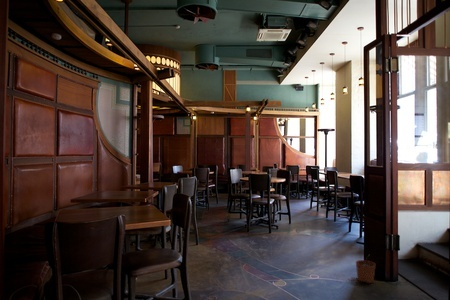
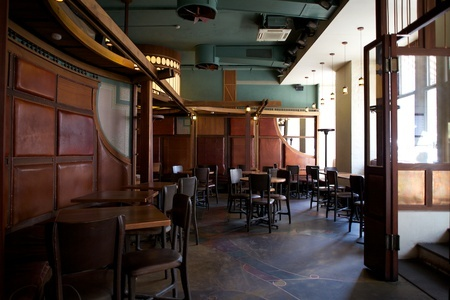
- plant pot (365, 267)
